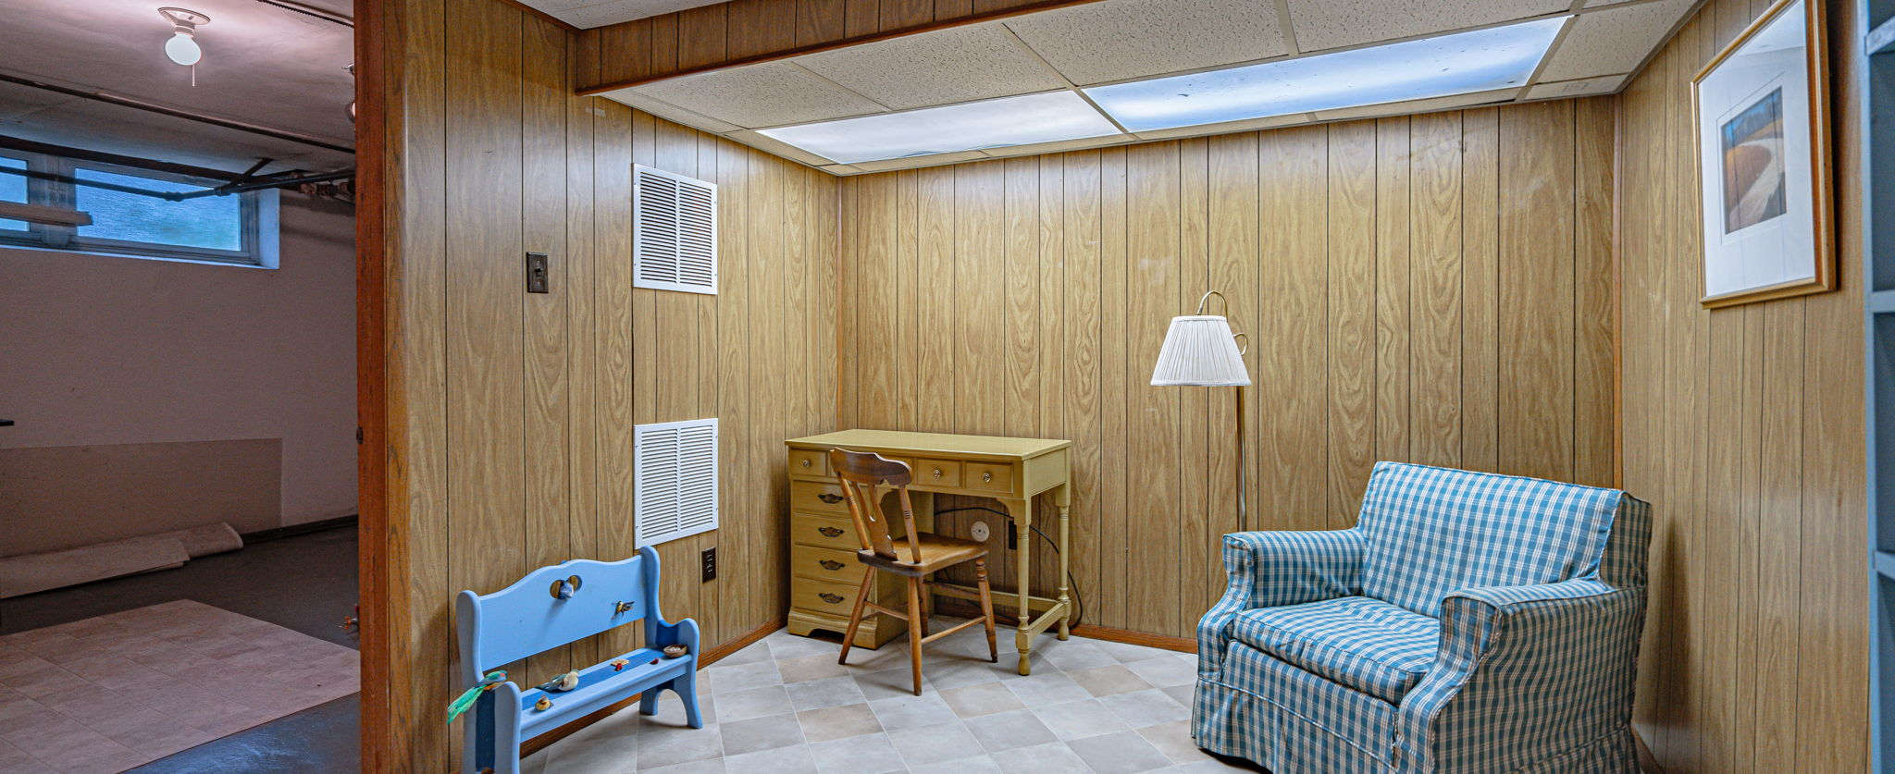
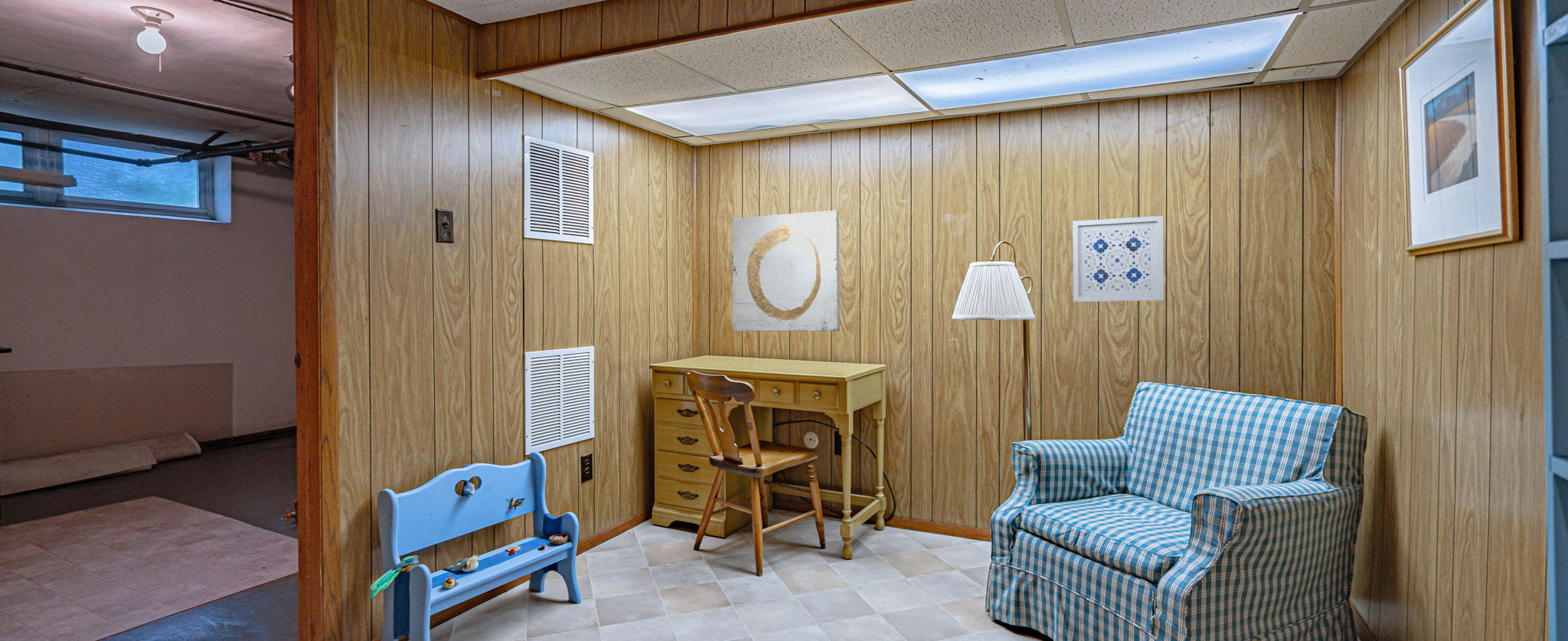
+ wall art (1117, 260)
+ wall art (784, 273)
